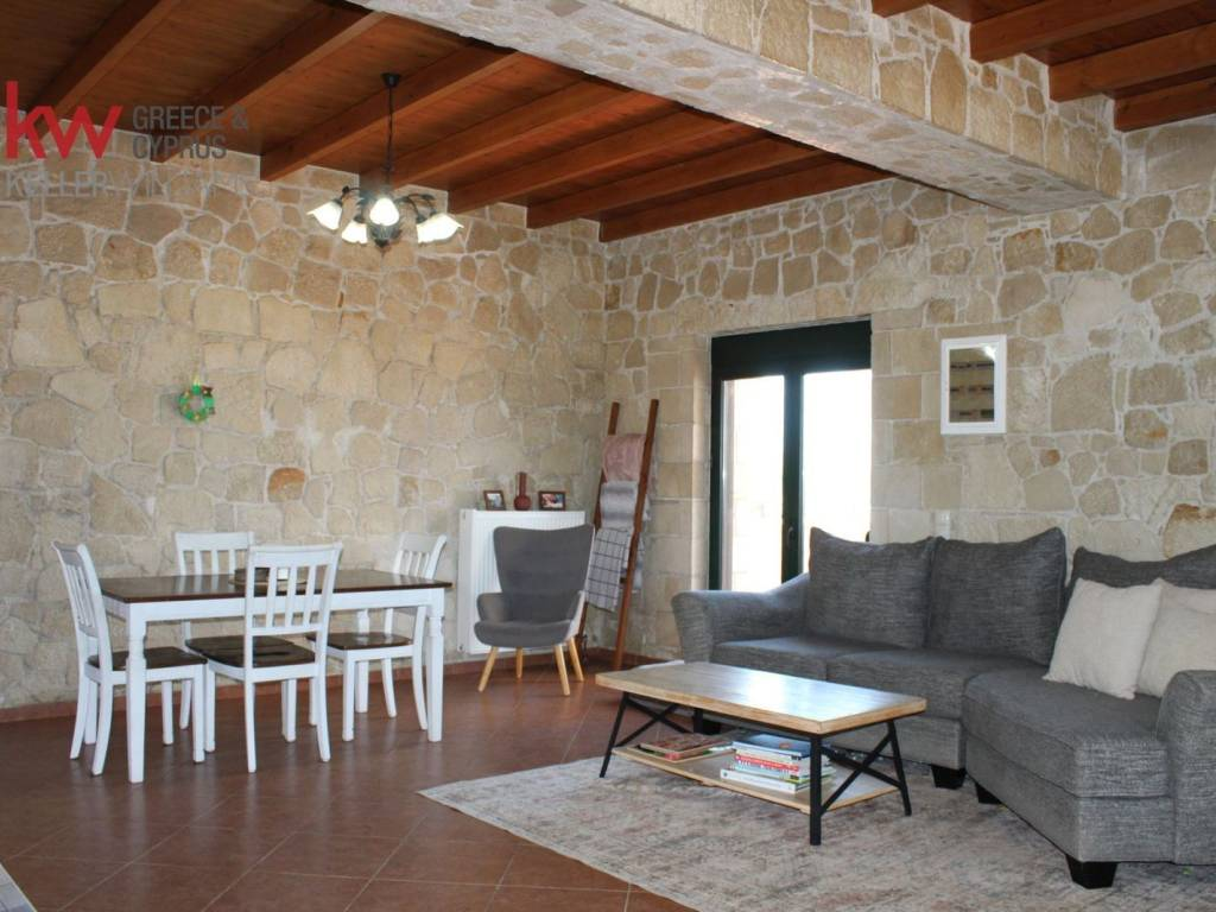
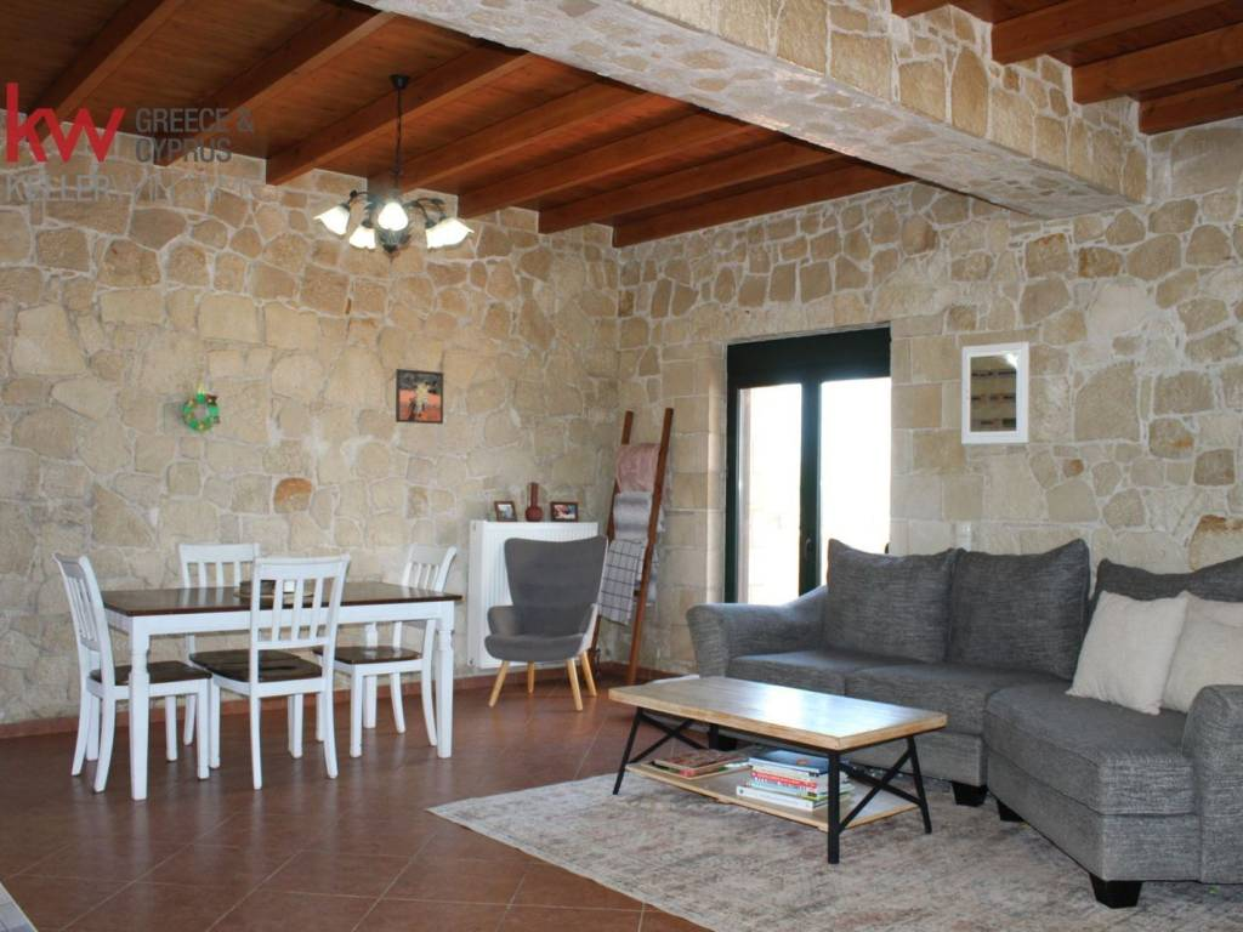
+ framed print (419, 397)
